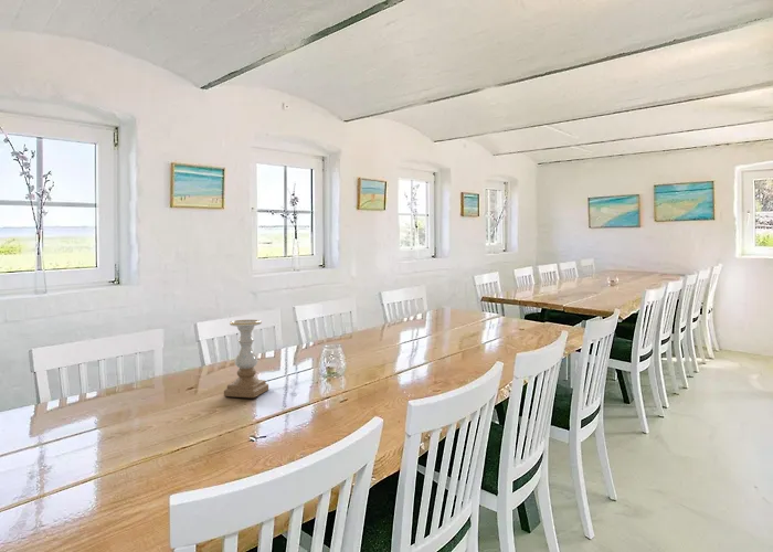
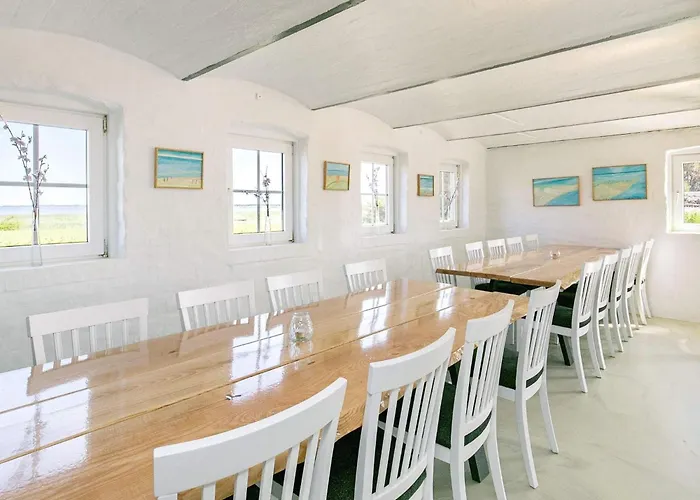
- candle holder (246, 357)
